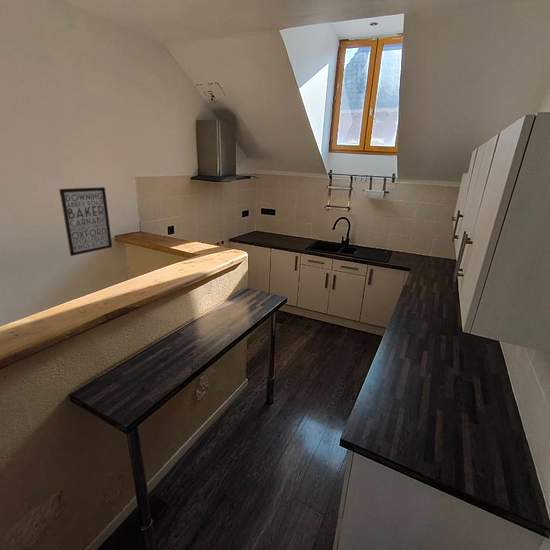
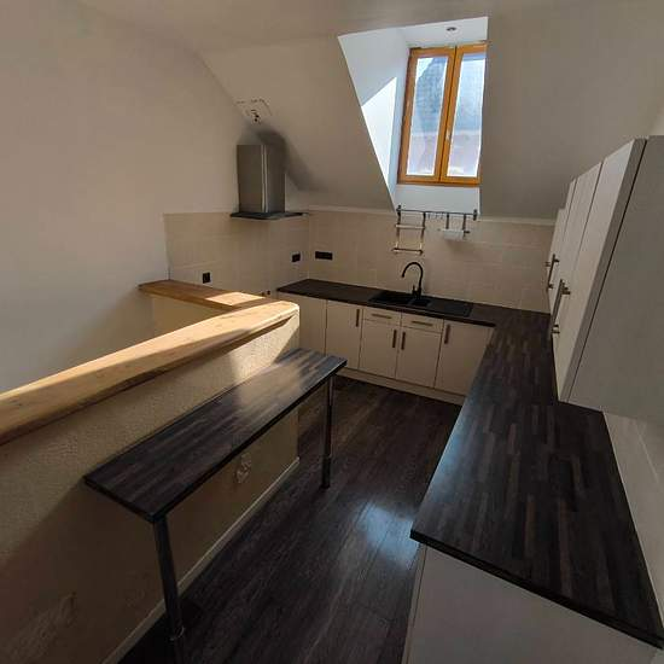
- wall art (88, 220)
